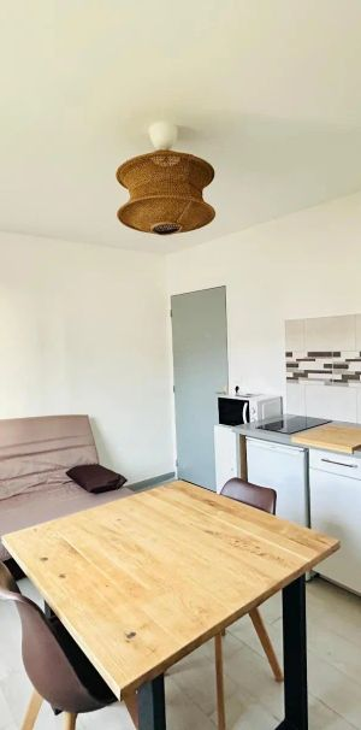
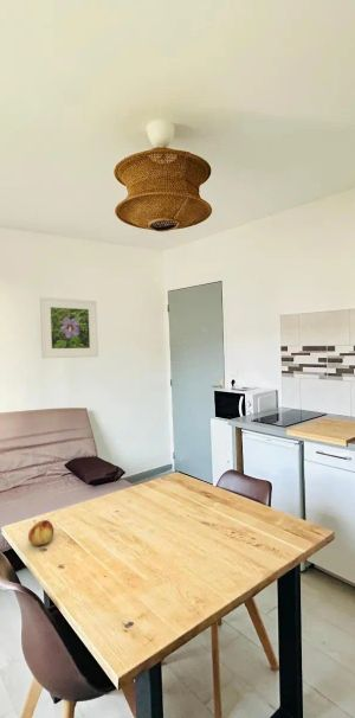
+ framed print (70, 328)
+ fruit (41, 532)
